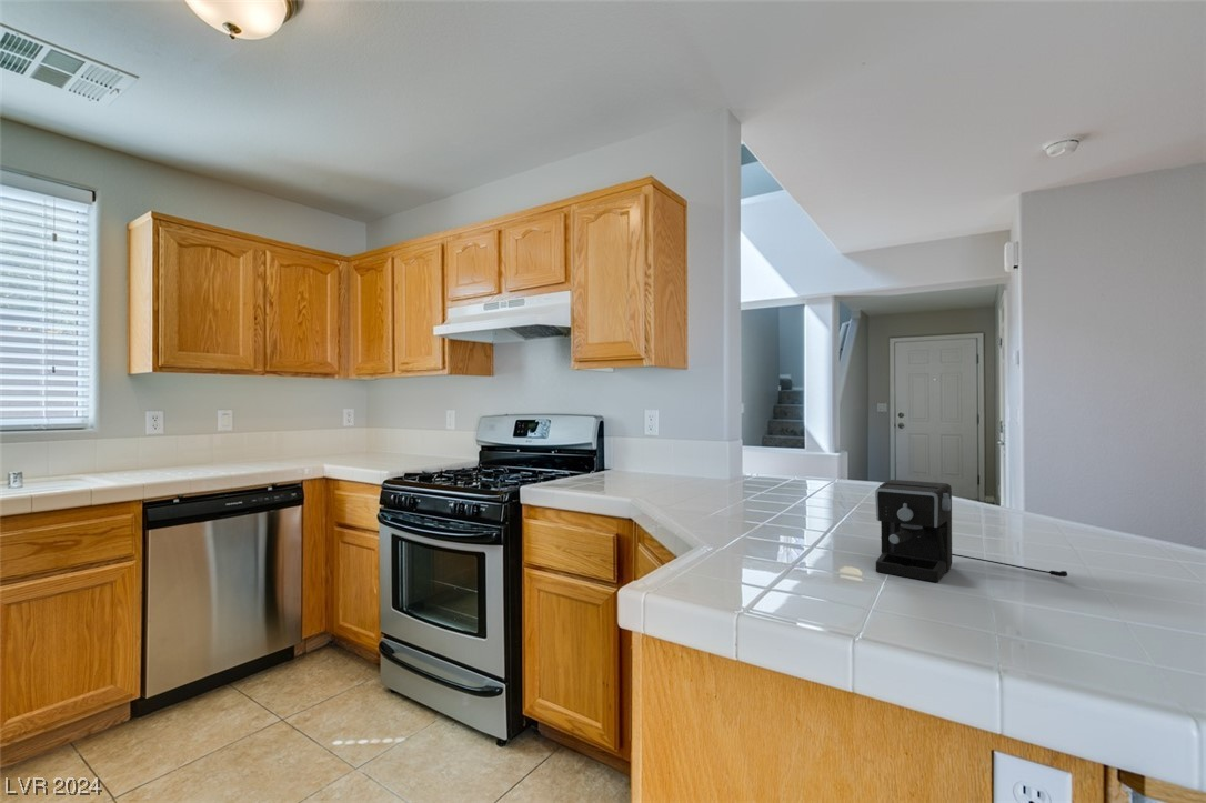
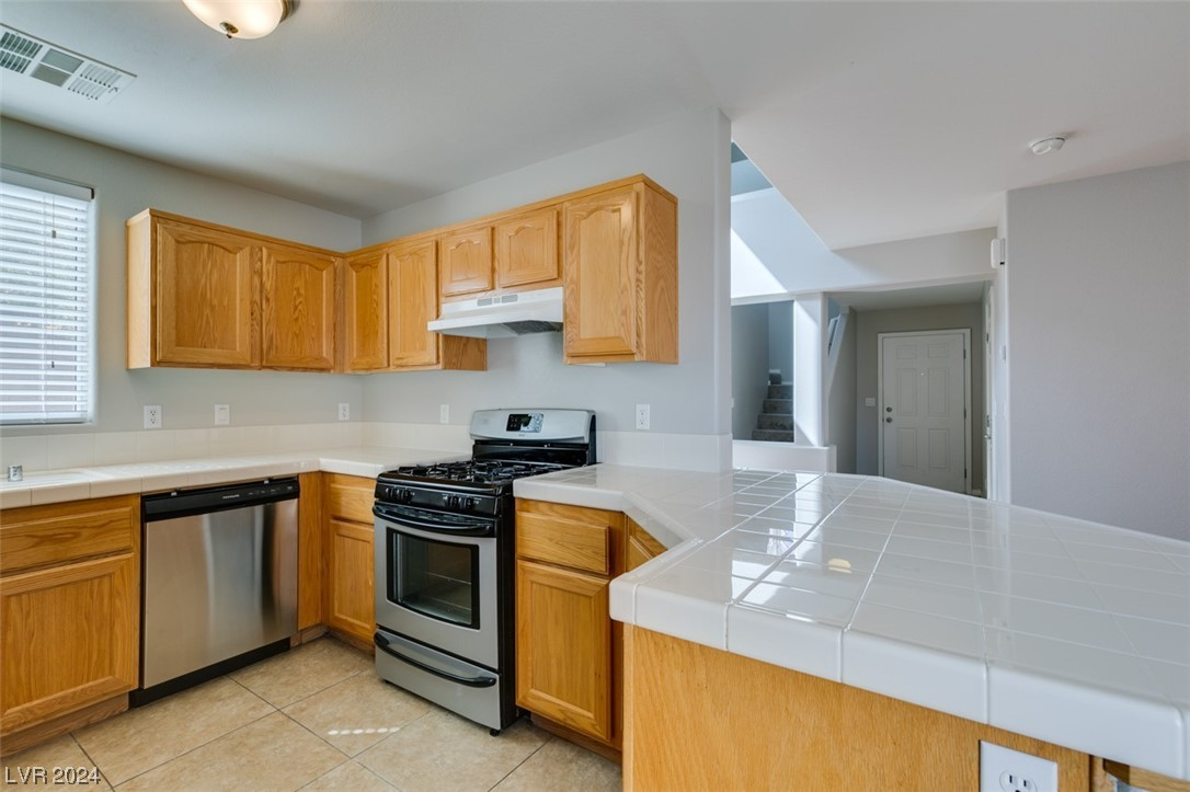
- coffee maker (951, 531)
